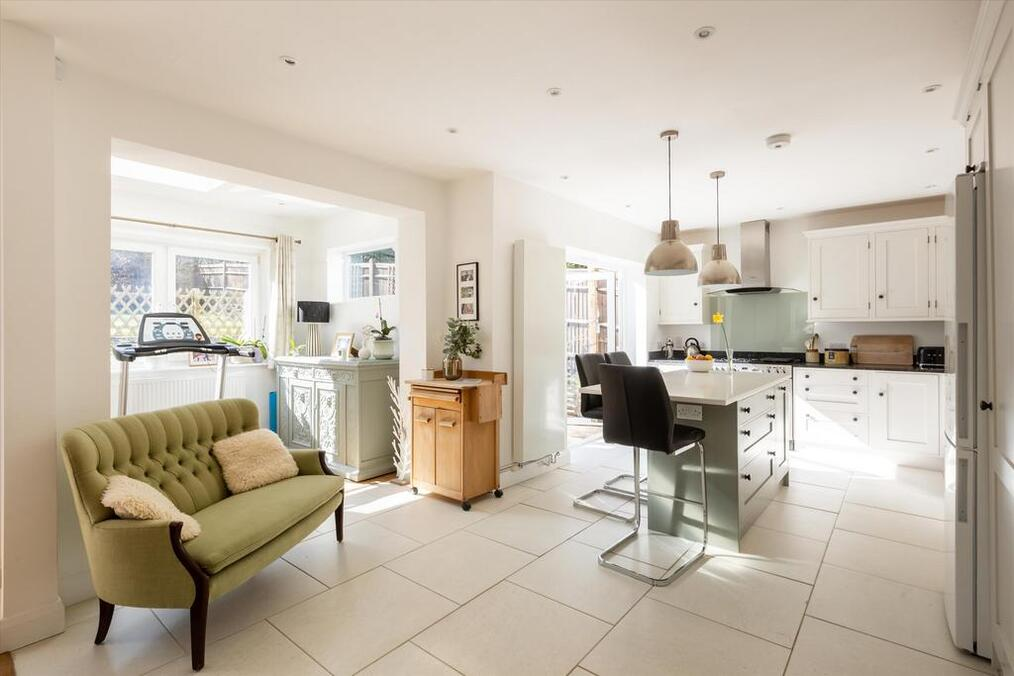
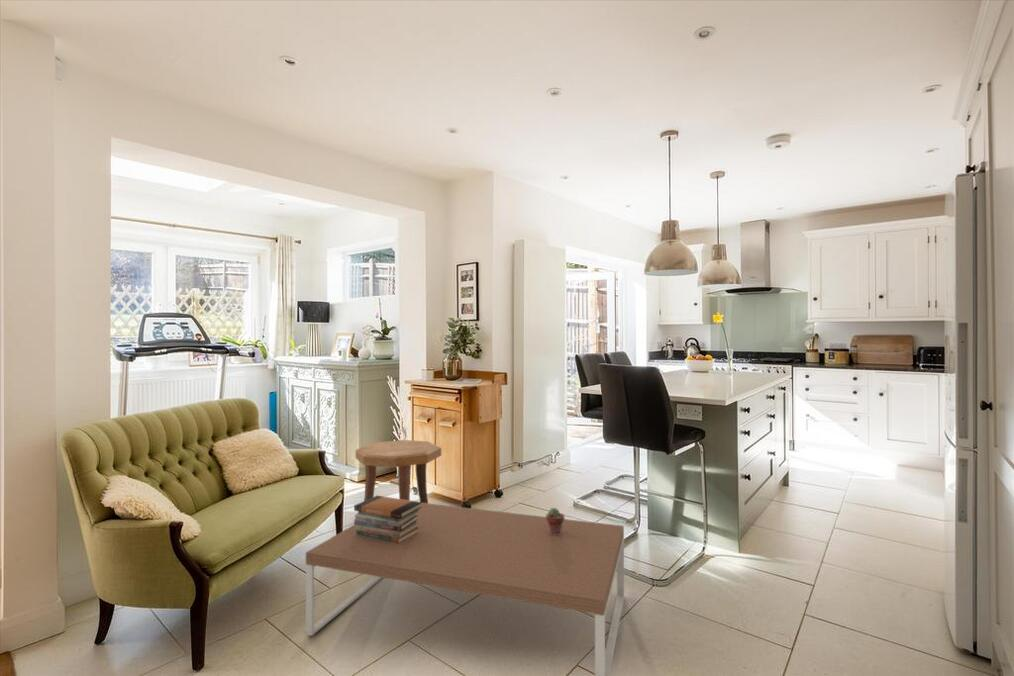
+ coffee table (475, 576)
+ book stack (387, 518)
+ side table (399, 483)
+ potted succulent (555, 519)
